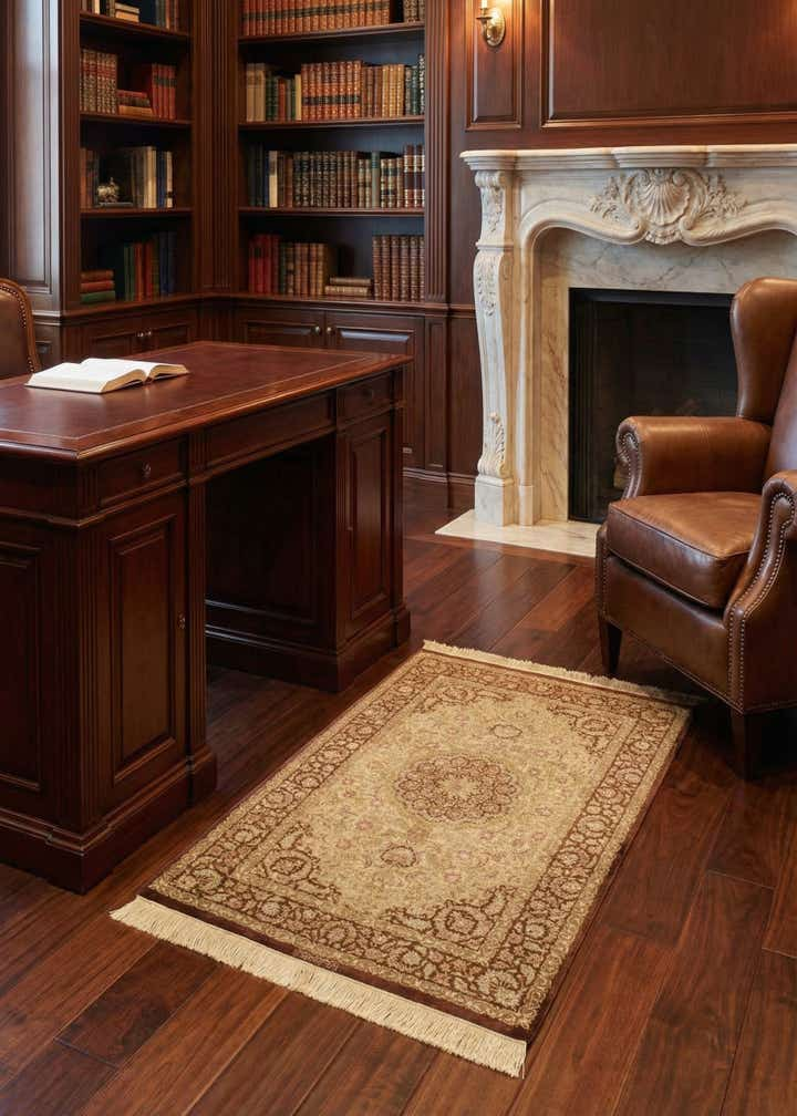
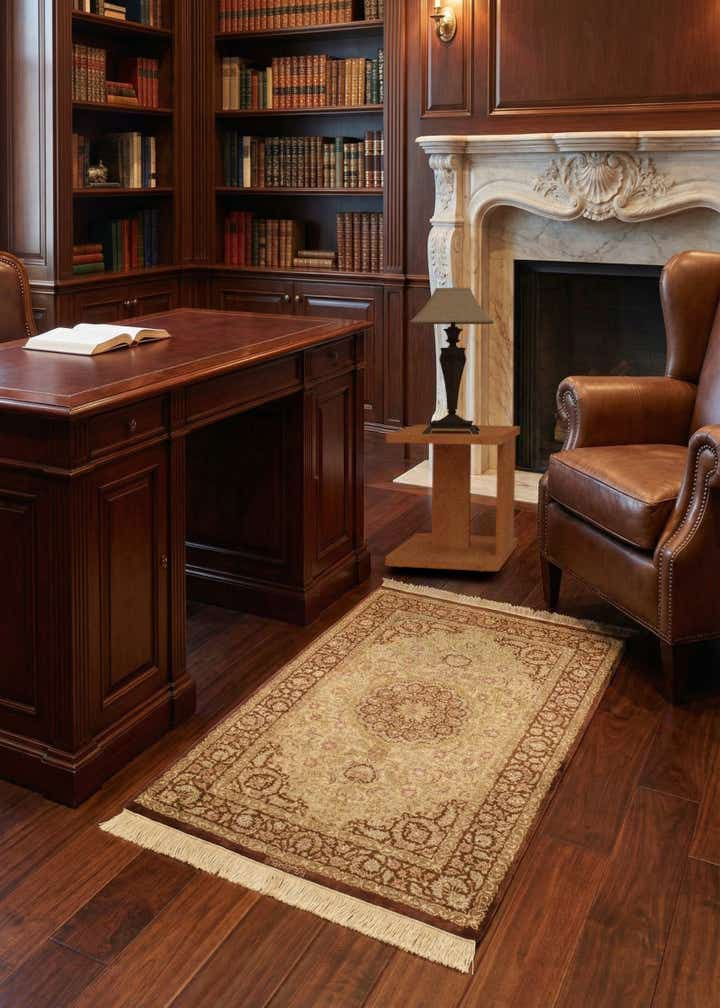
+ side table (455, 494)
+ table lamp (452, 358)
